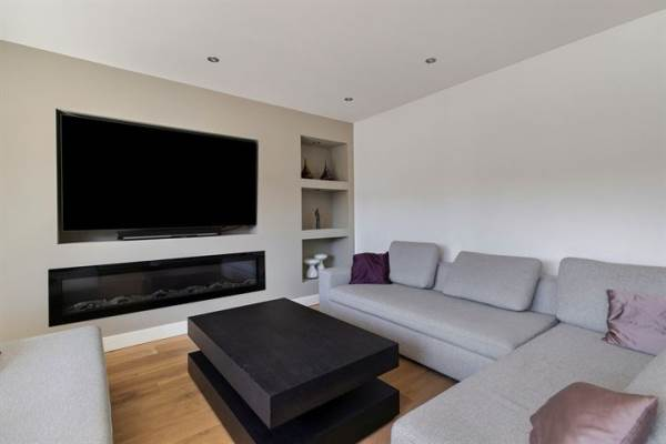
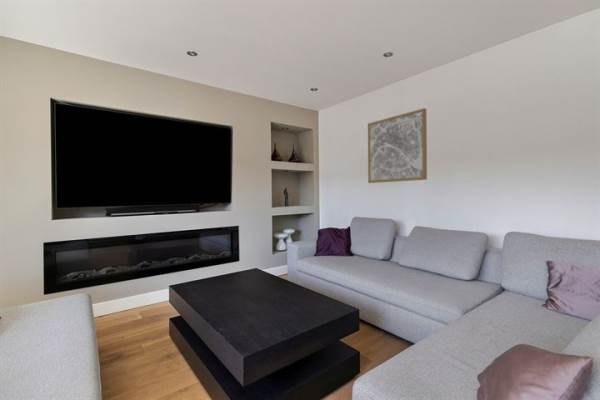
+ wall art (394, 149)
